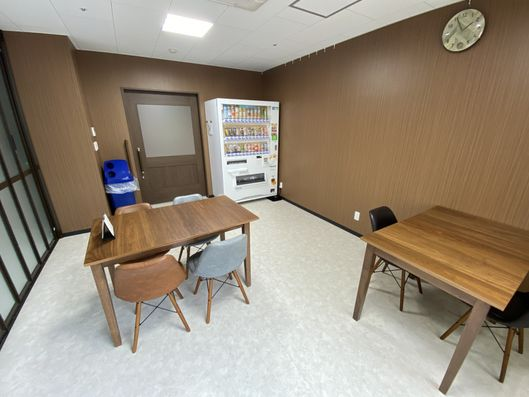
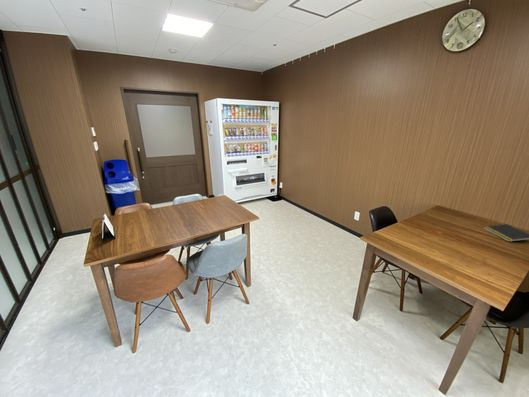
+ notepad (507, 232)
